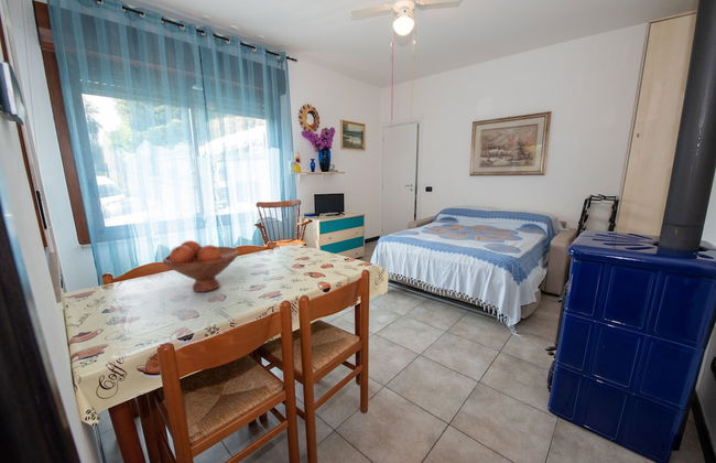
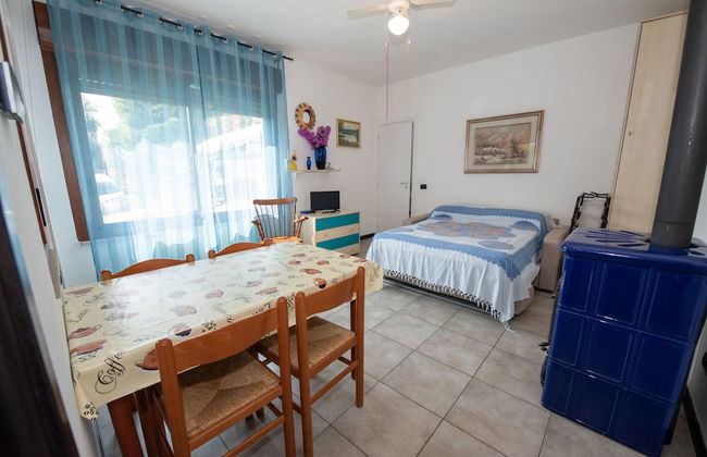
- fruit bowl (204, 265)
